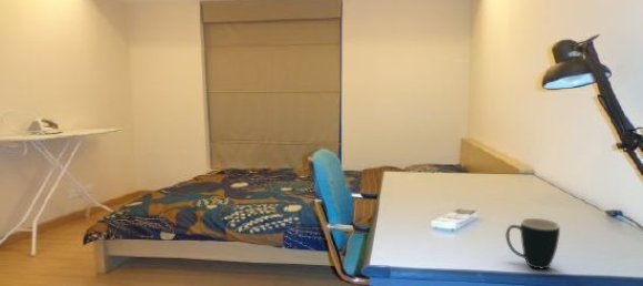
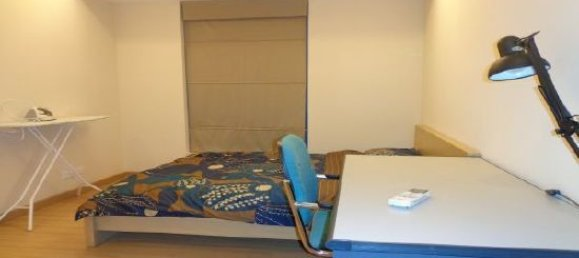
- mug (531, 243)
